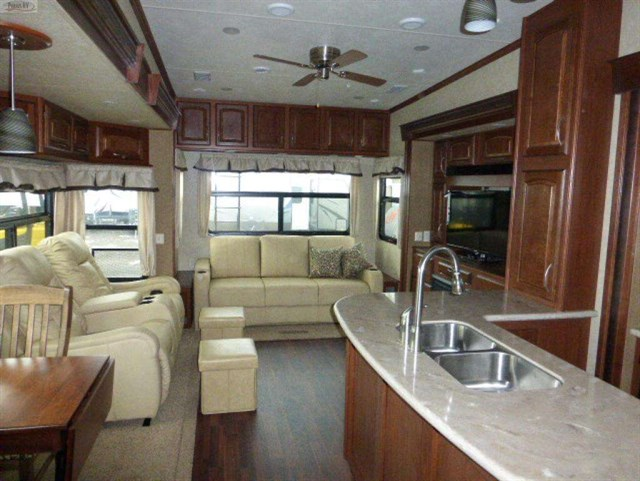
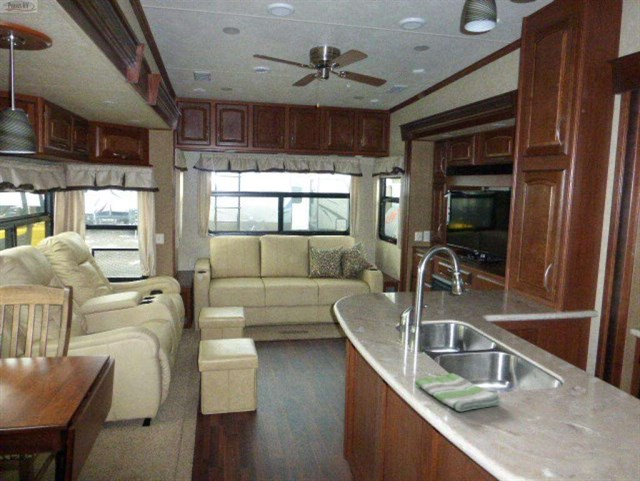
+ dish towel (455, 389)
